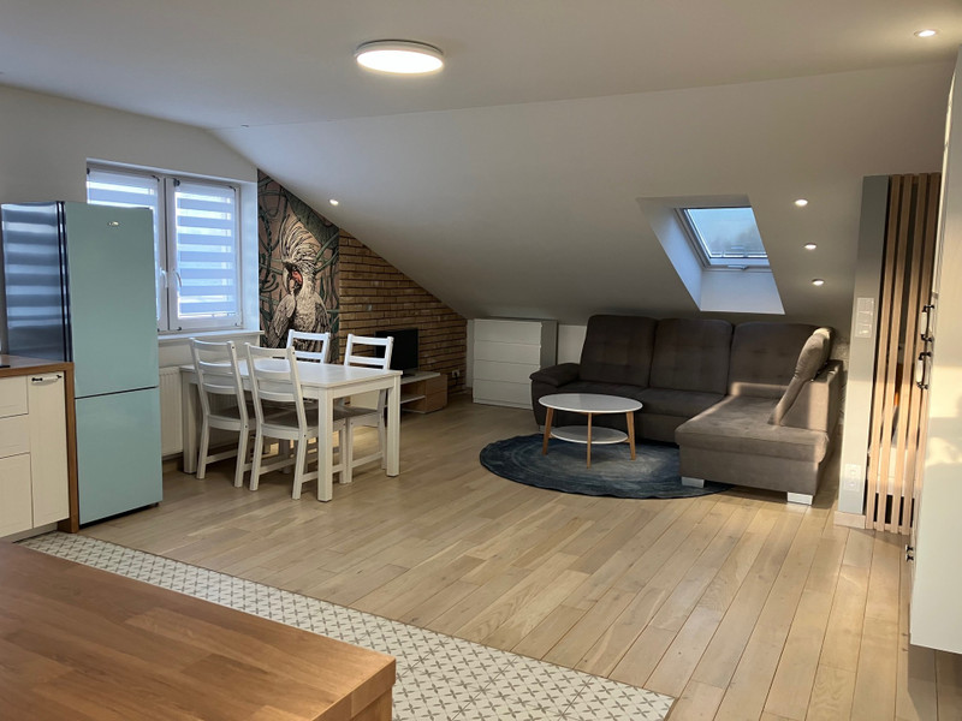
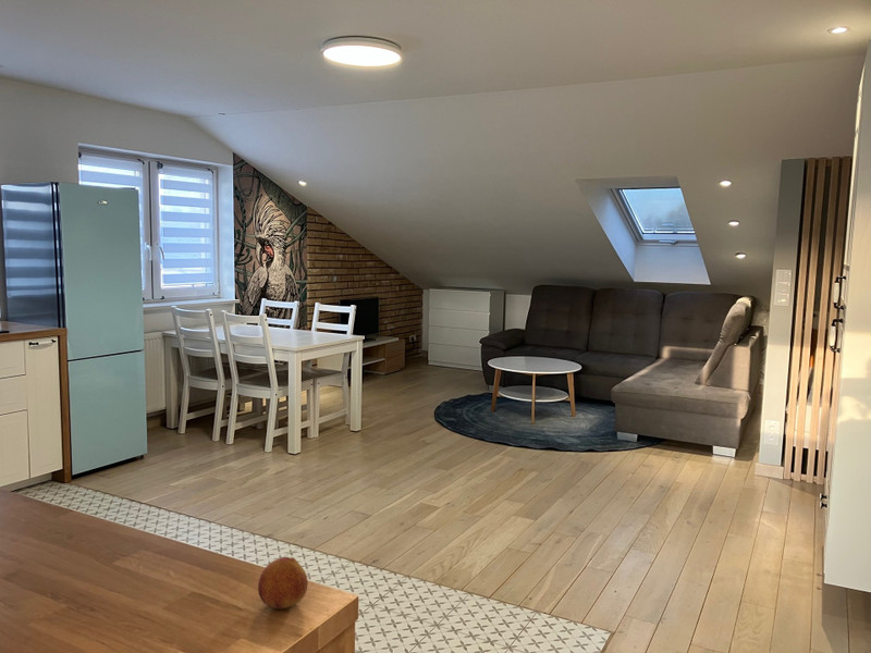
+ fruit (283, 581)
